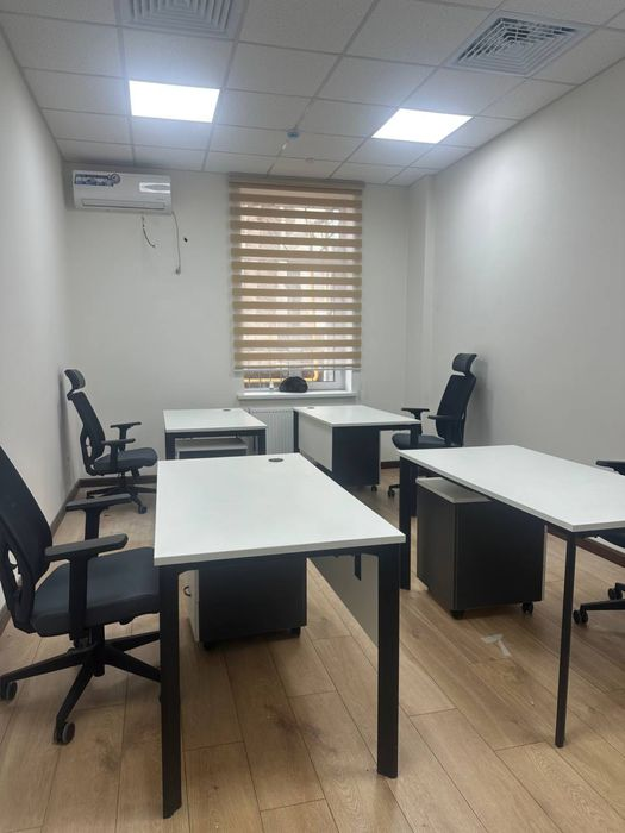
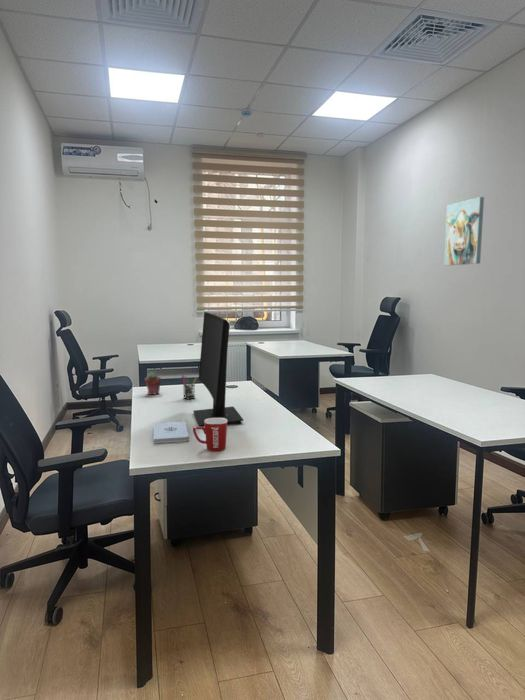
+ mug (210, 434)
+ potted succulent (153, 382)
+ wall art (462, 233)
+ computer monitor (216, 367)
+ pen holder (188, 386)
+ notepad (170, 431)
